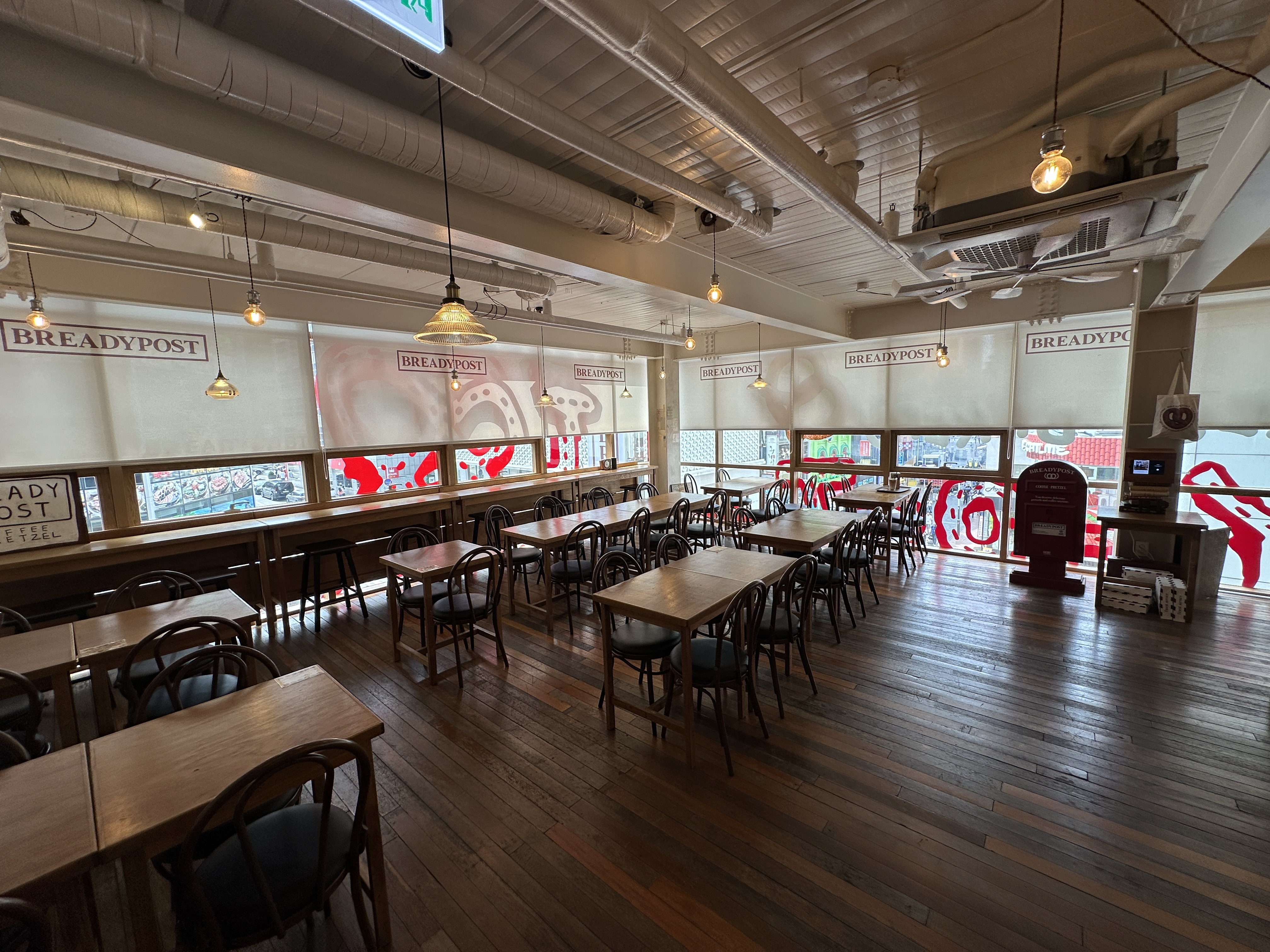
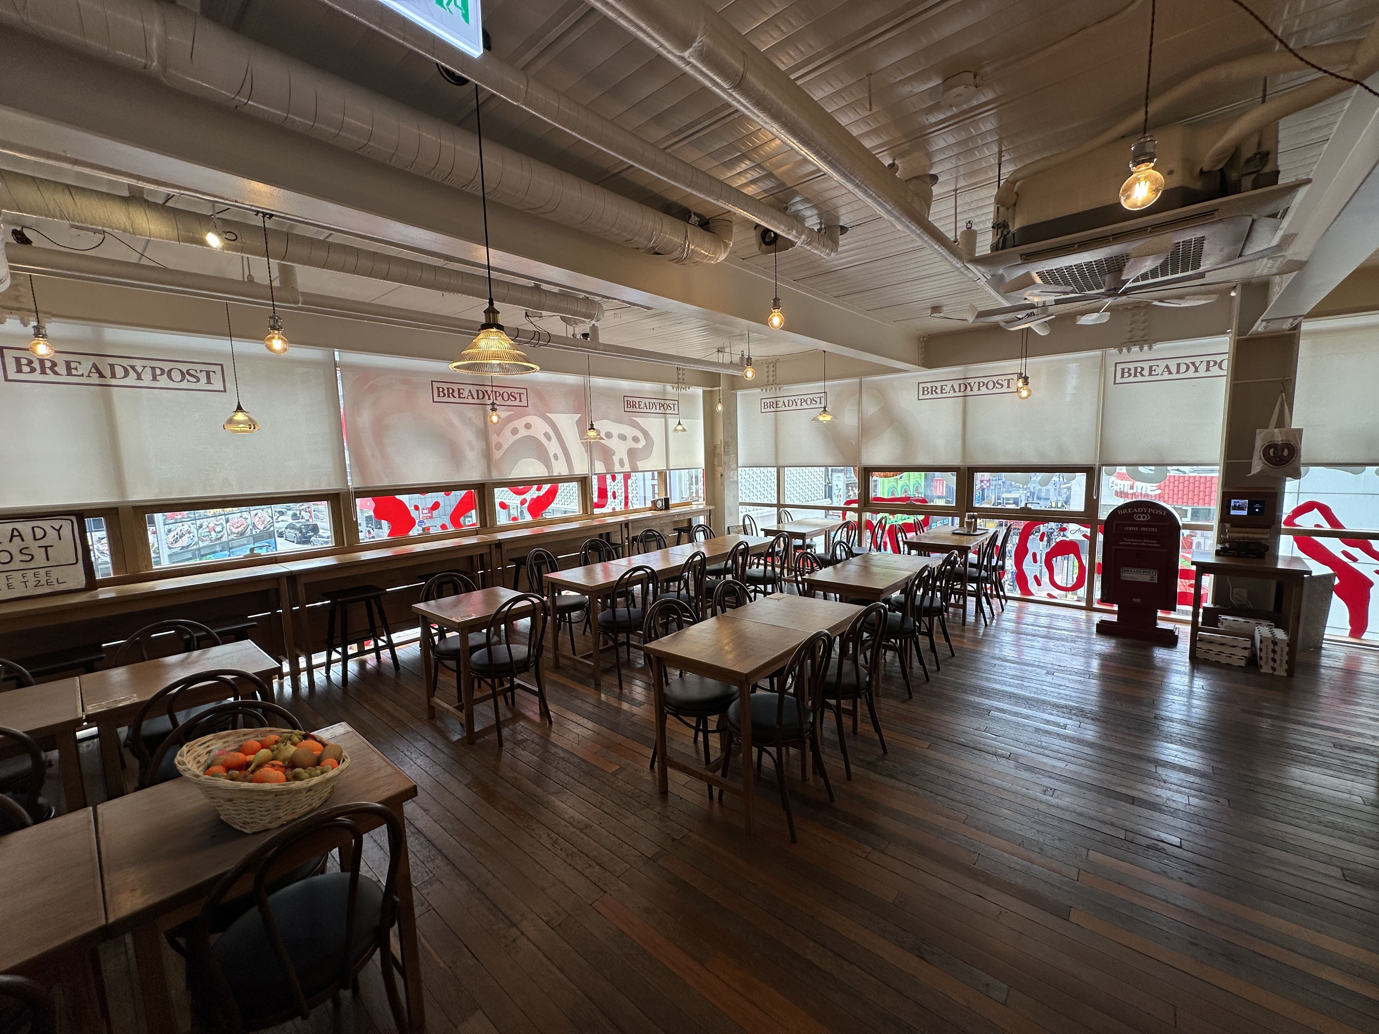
+ fruit basket (268, 768)
